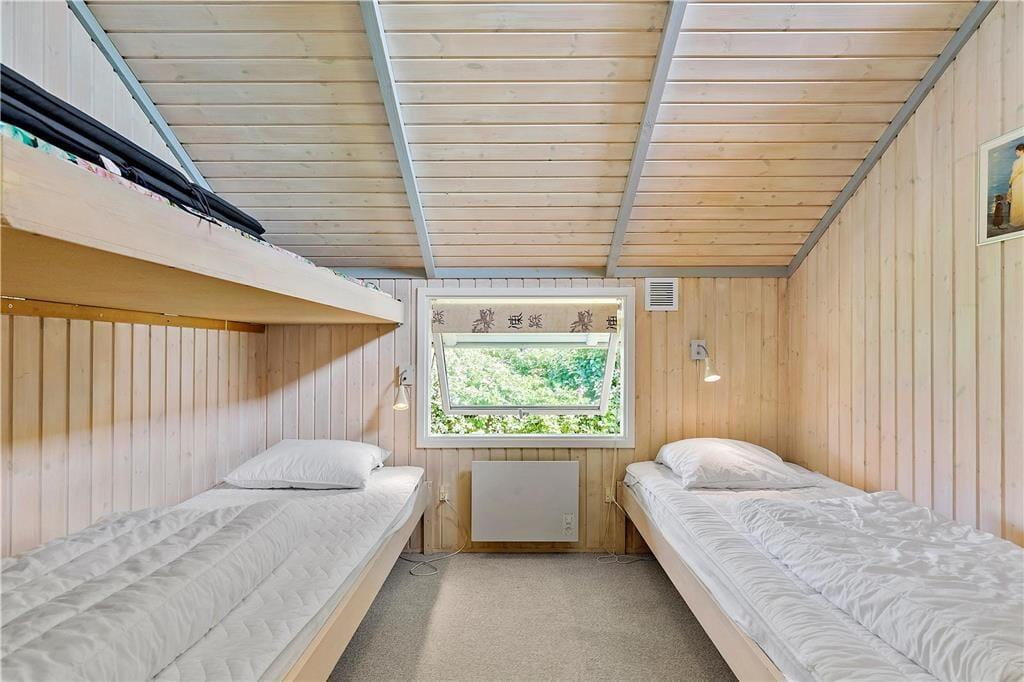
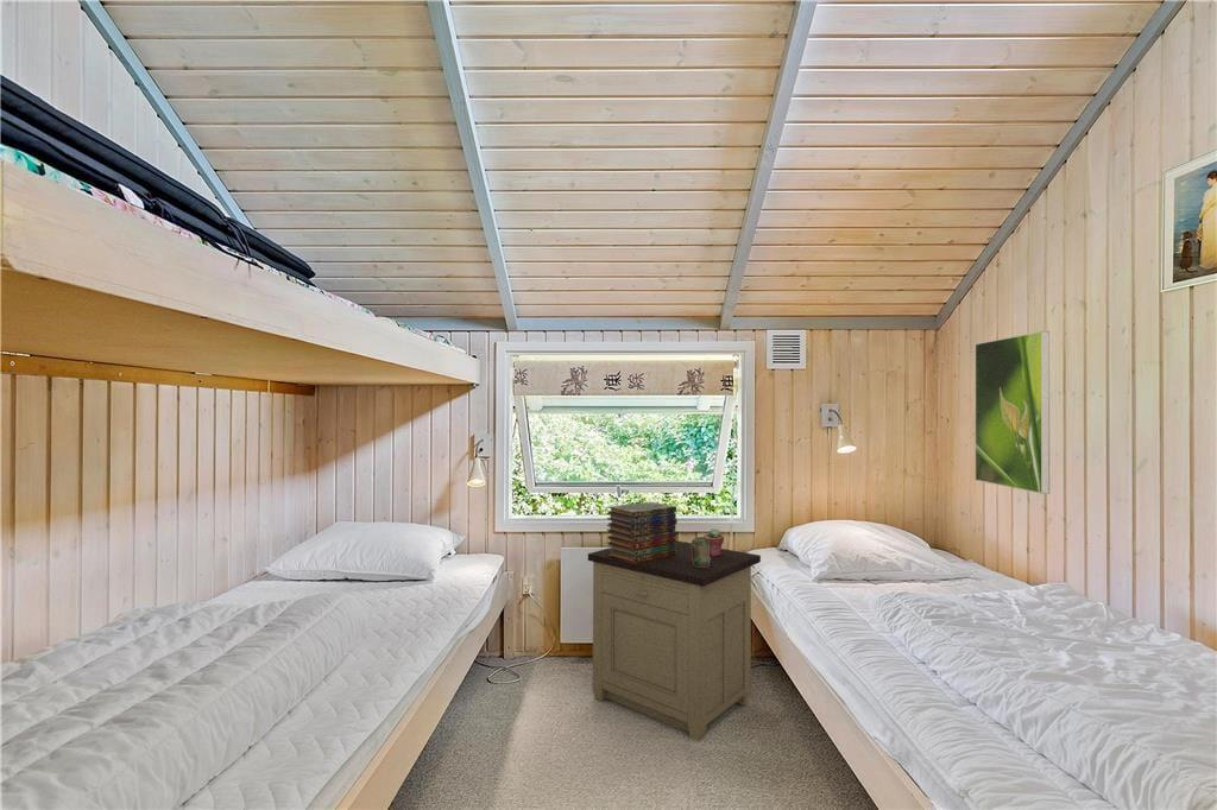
+ potted succulent (713, 540)
+ mug (699, 551)
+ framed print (1009, 412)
+ book stack (642, 530)
+ nightstand (673, 626)
